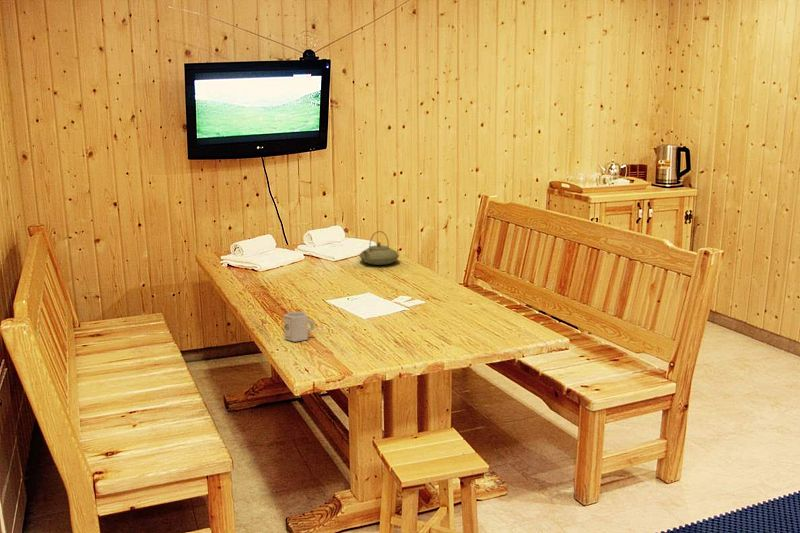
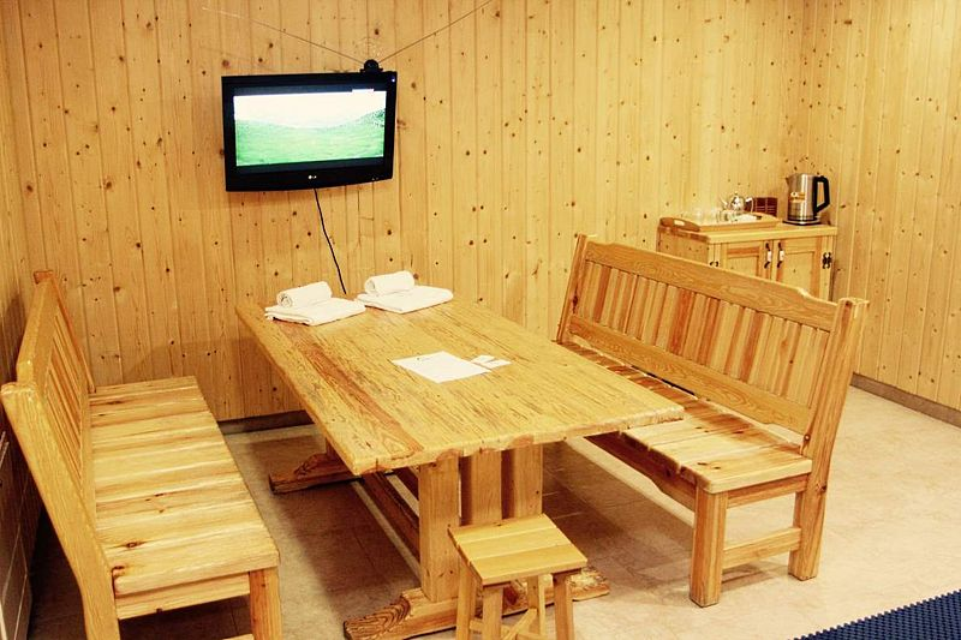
- teapot (377, 247)
- cup (299, 326)
